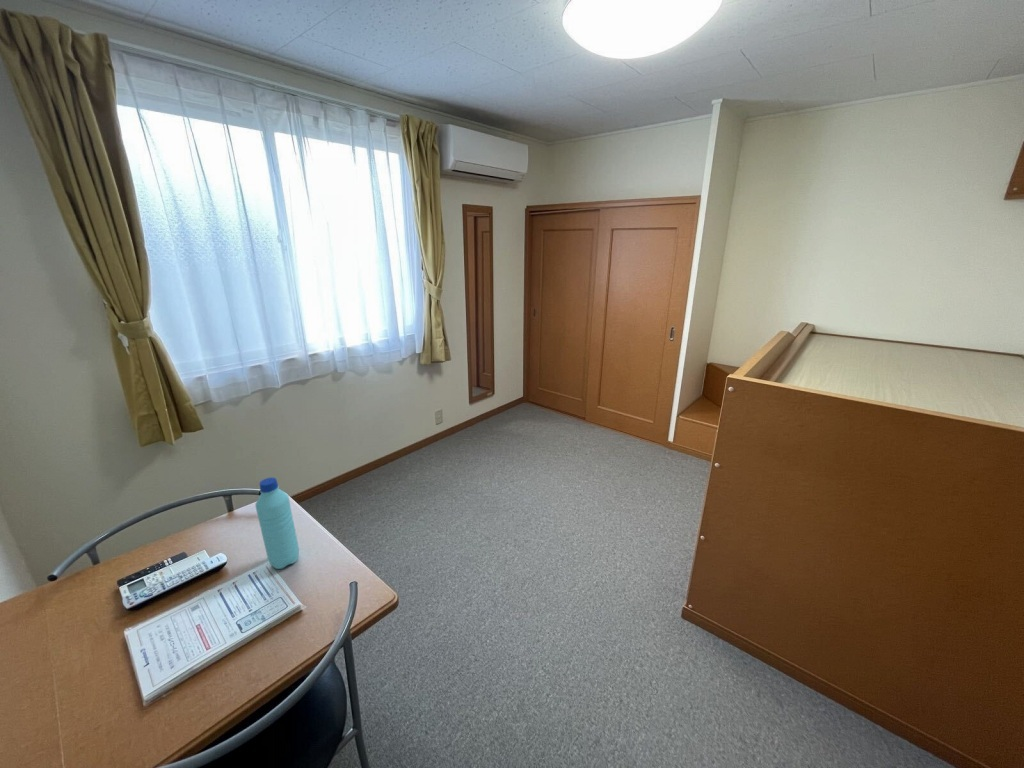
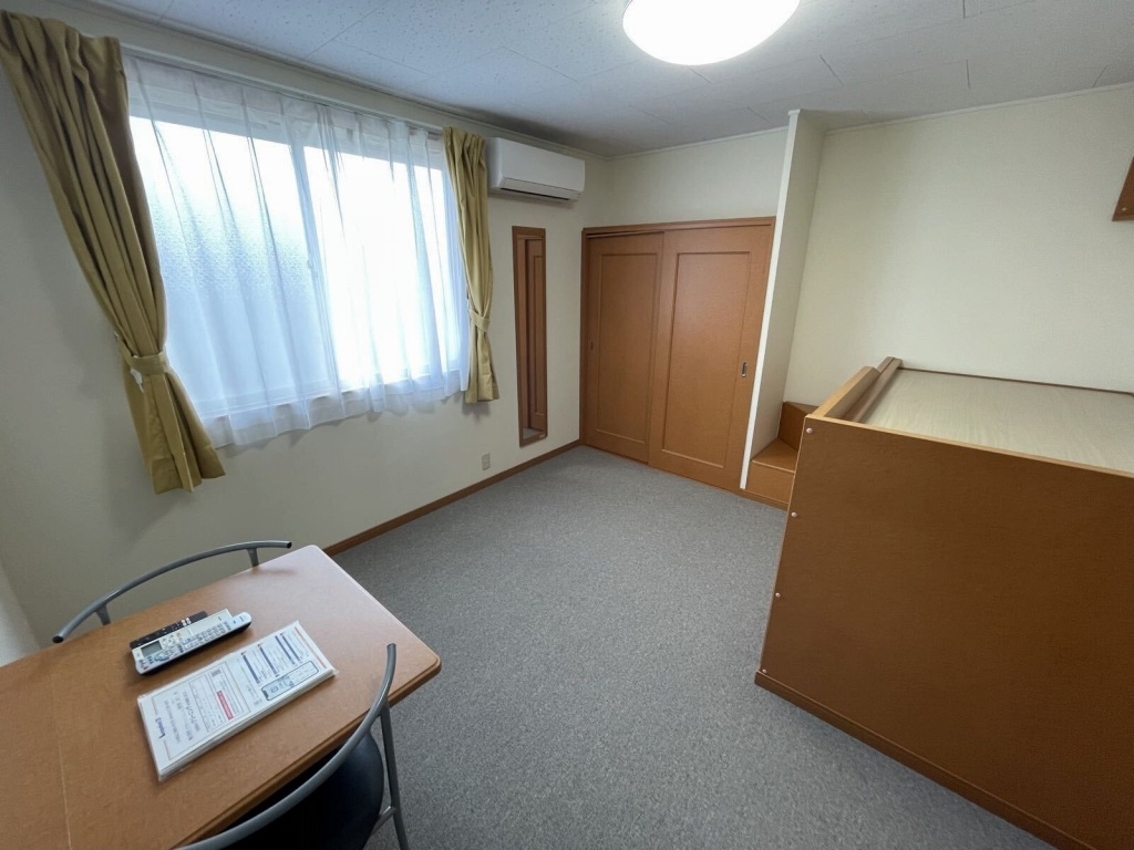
- water bottle (276, 522)
